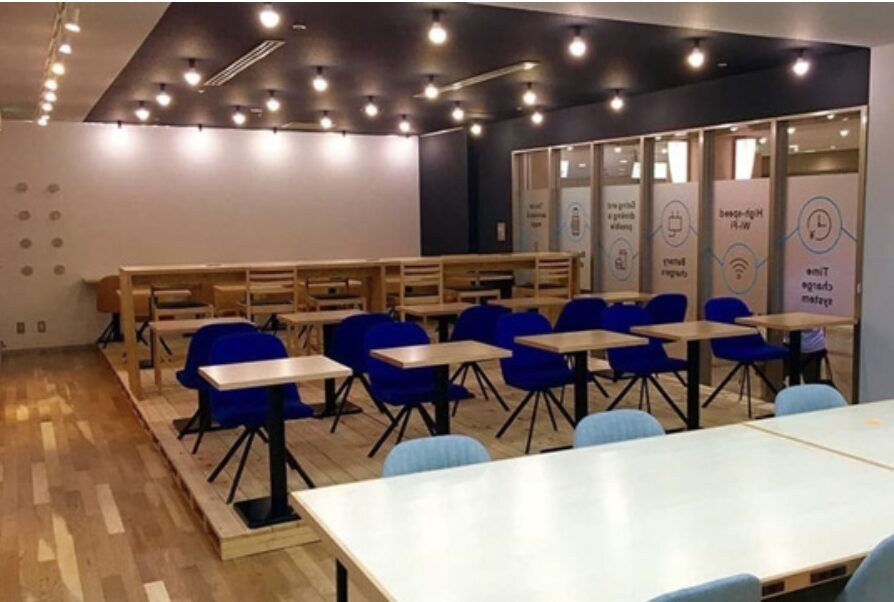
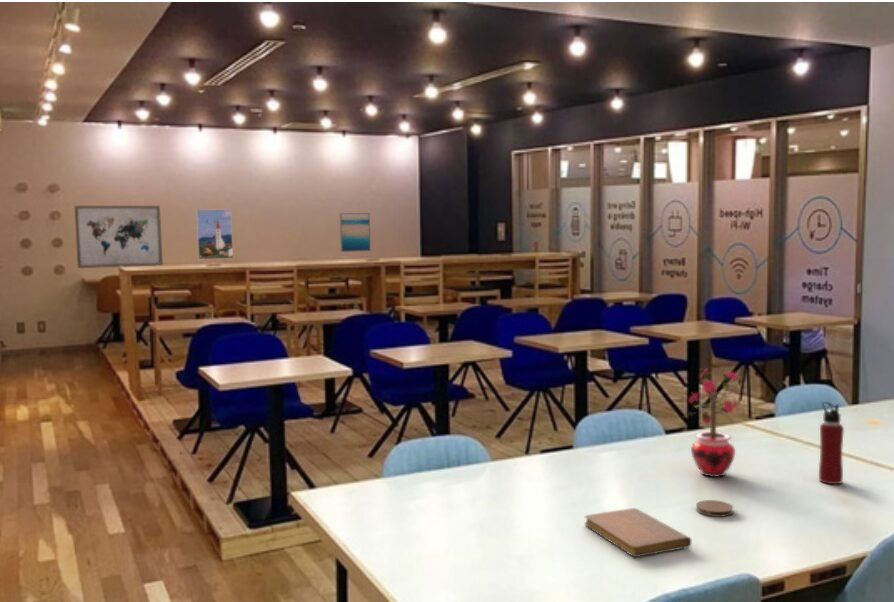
+ wall art (355, 232)
+ wall art (119, 236)
+ potted plant (710, 420)
+ notebook (635, 530)
+ water bottle (831, 442)
+ coaster (714, 508)
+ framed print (214, 234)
